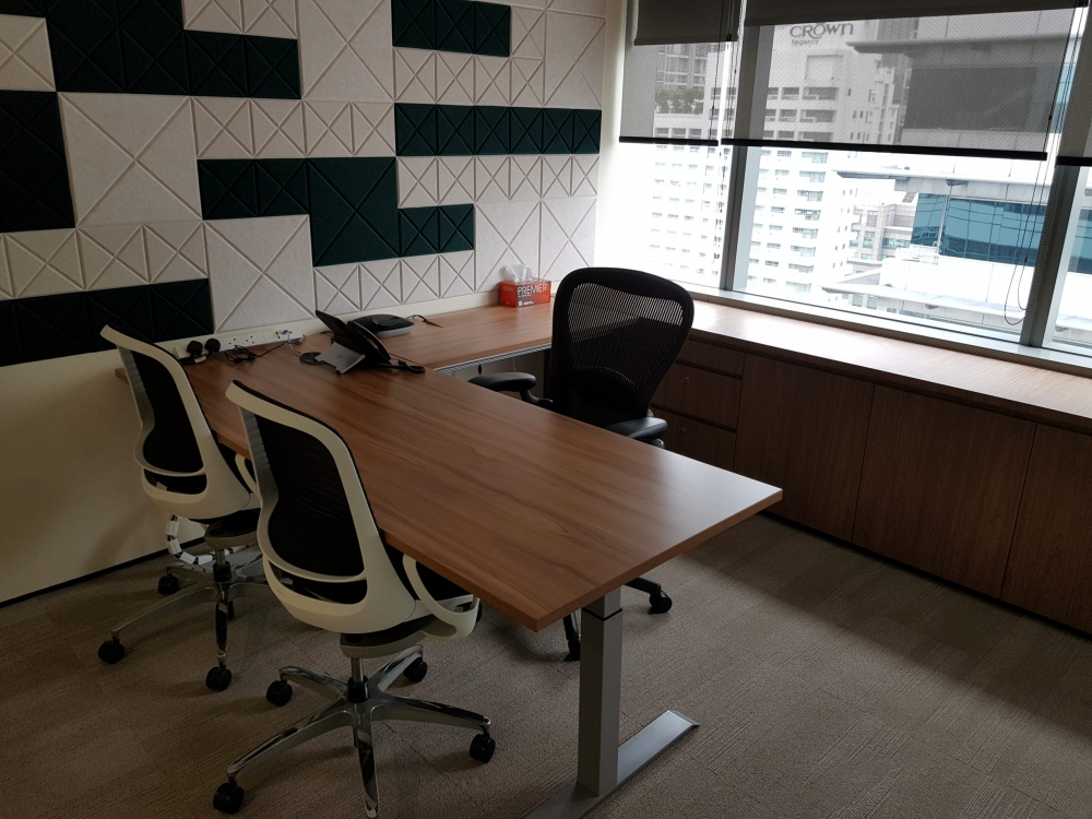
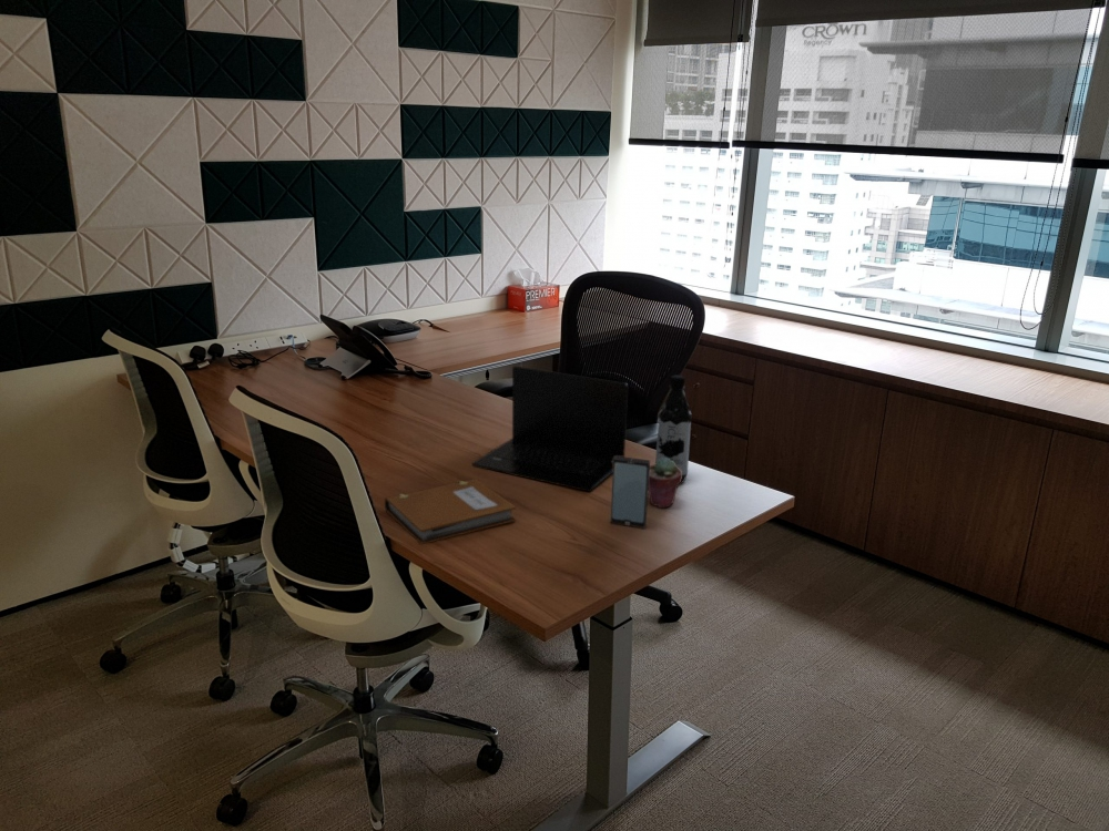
+ smartphone (630, 492)
+ potted succulent (662, 480)
+ water bottle (673, 428)
+ notebook (451, 507)
+ laptop (549, 424)
